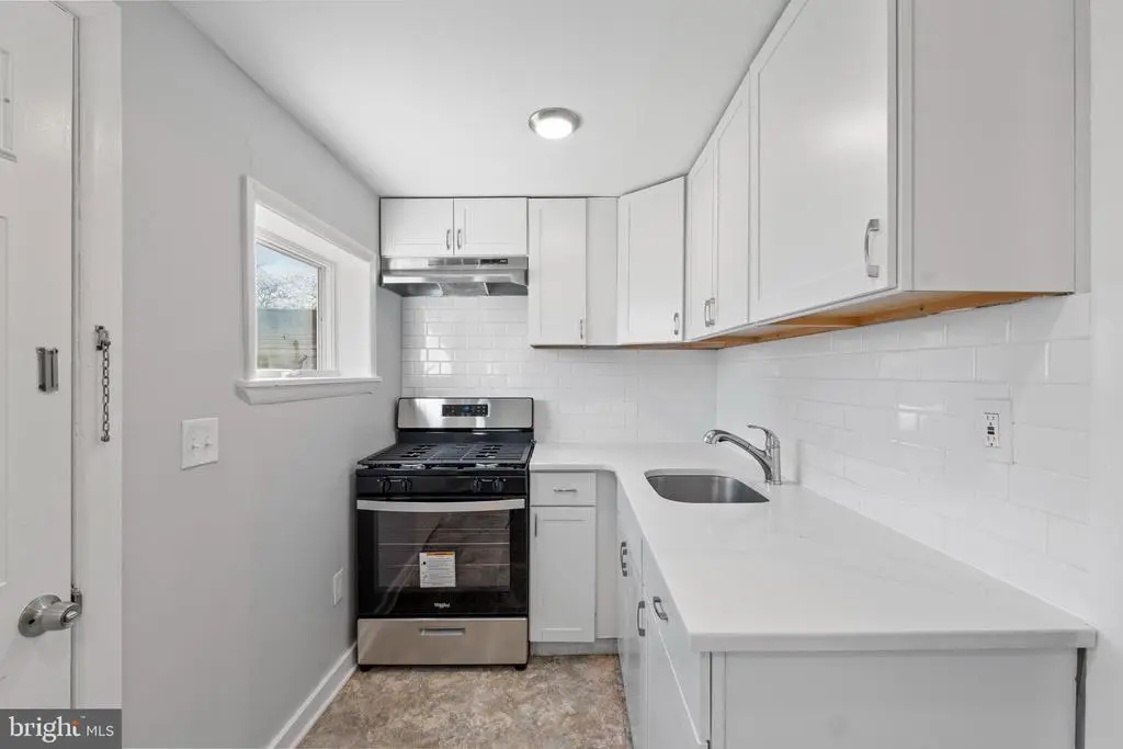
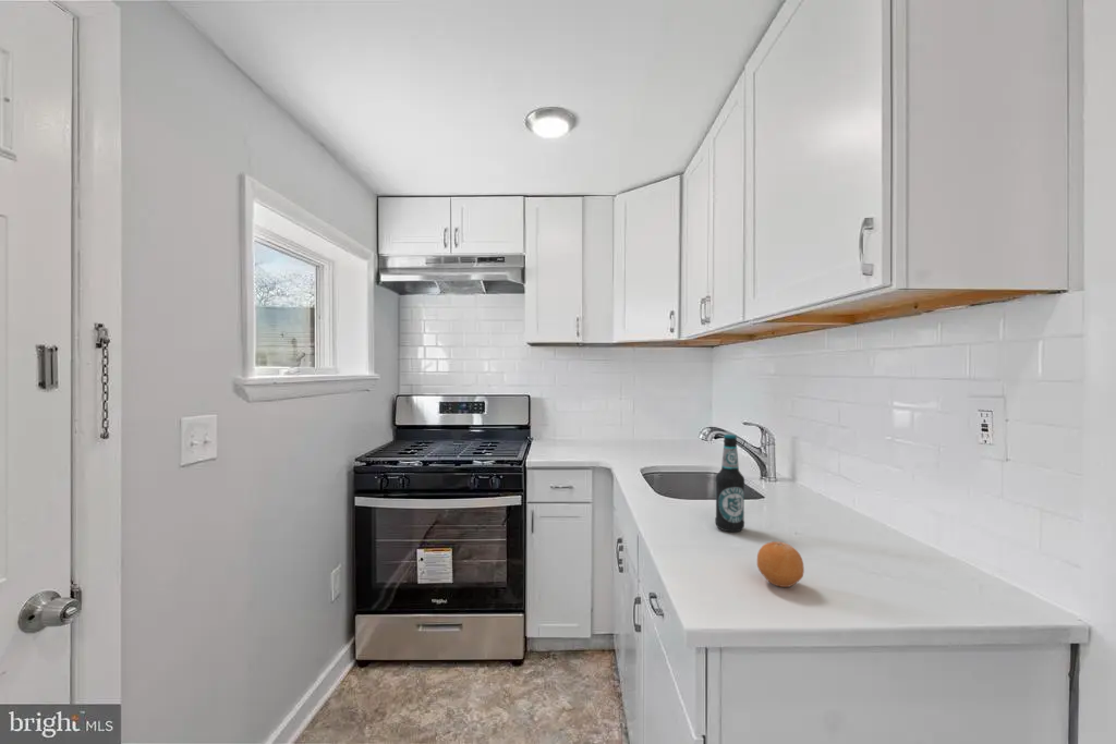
+ fruit (779, 563)
+ bottle (729, 481)
